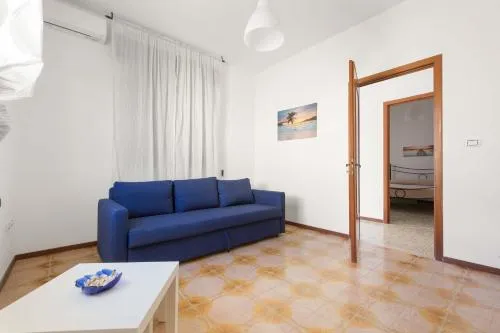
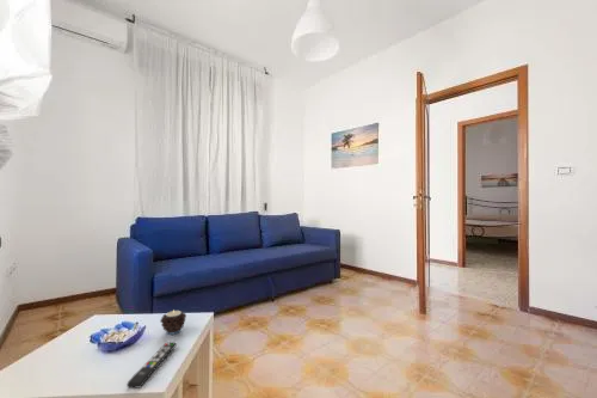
+ candle (173, 320)
+ remote control (154, 362)
